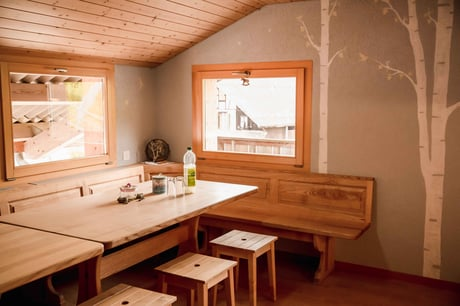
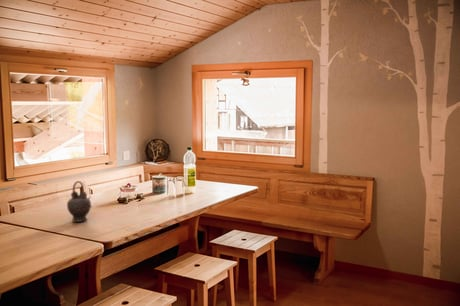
+ teapot (81, 200)
